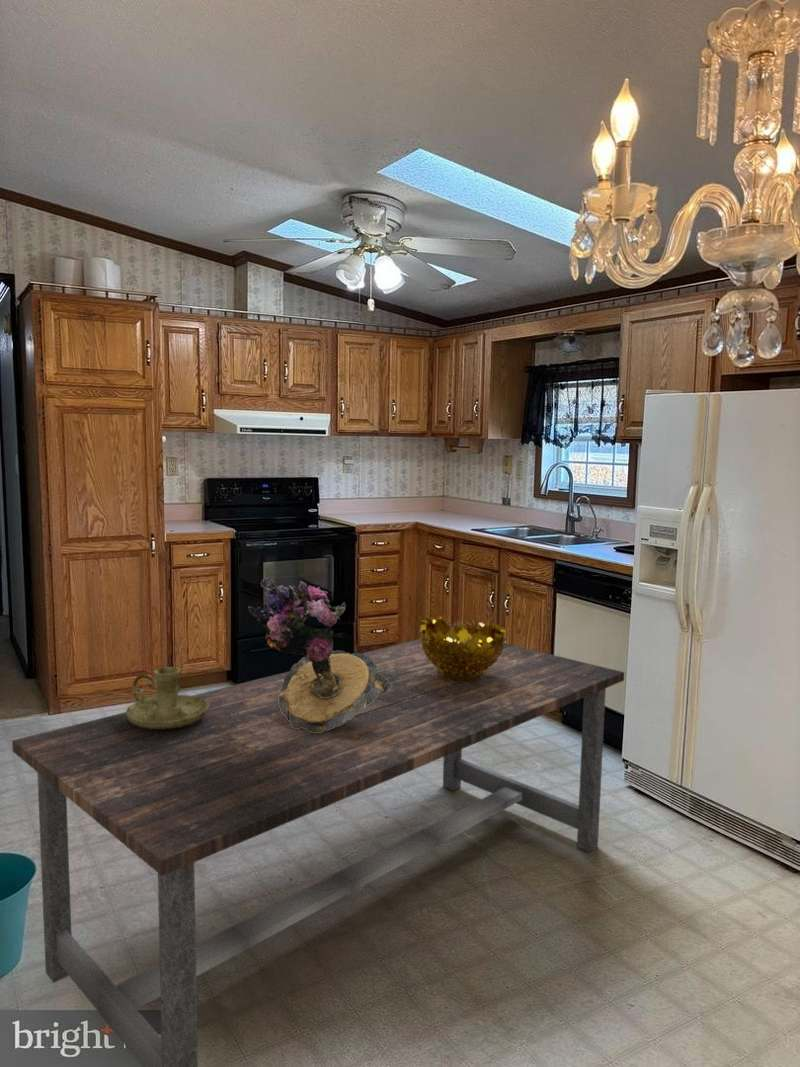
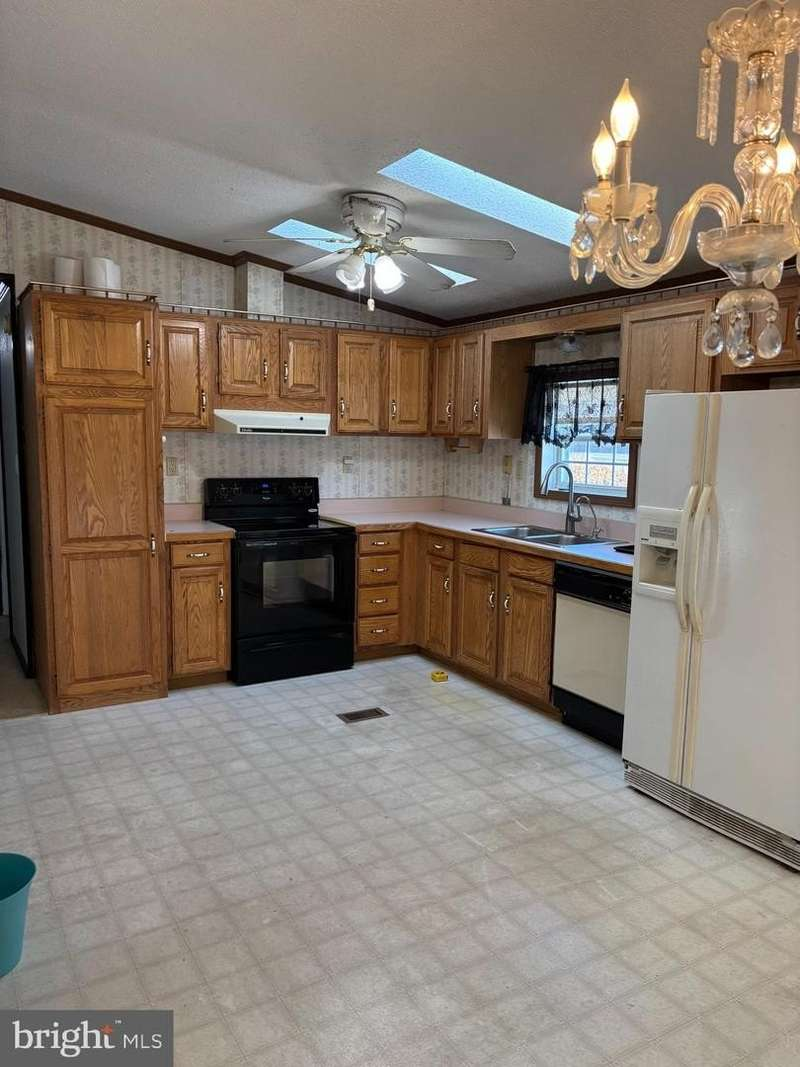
- decorative bowl (462, 649)
- dining table (358, 792)
- bouquet (318, 645)
- candle holder (162, 693)
